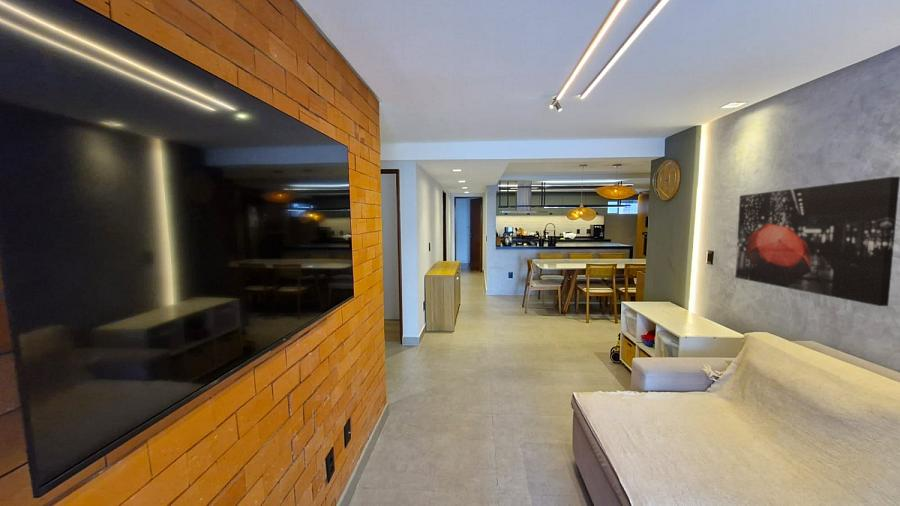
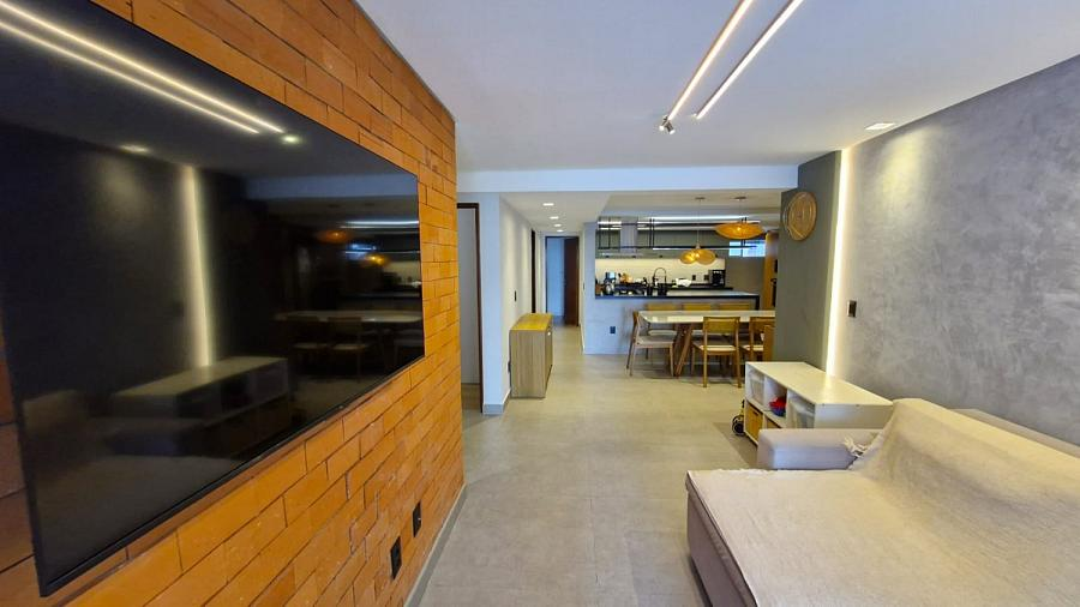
- wall art (798, 239)
